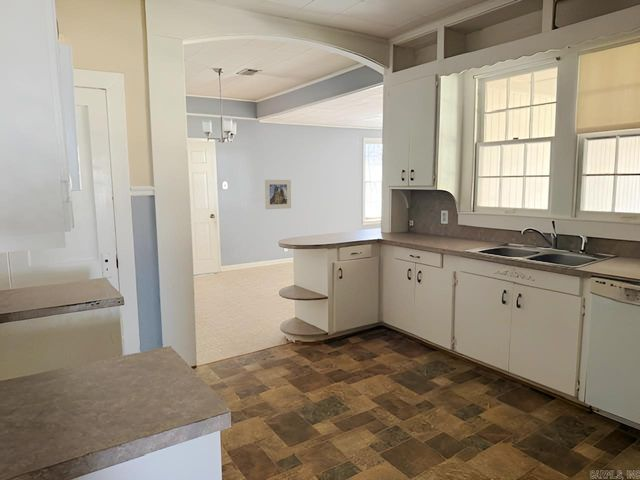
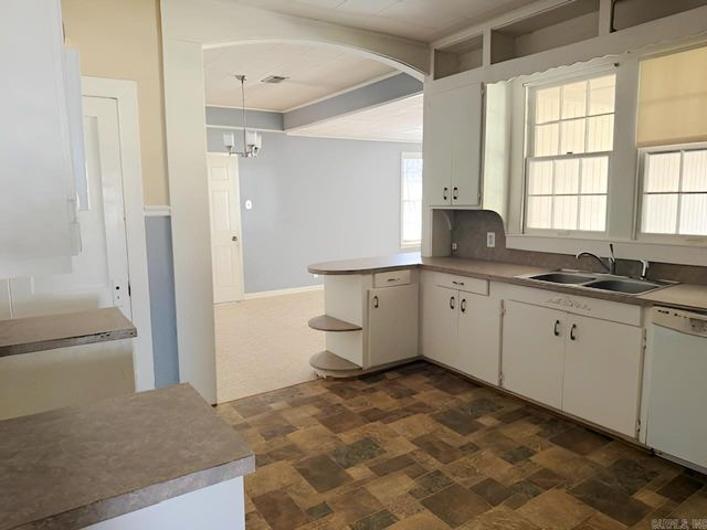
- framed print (278, 194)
